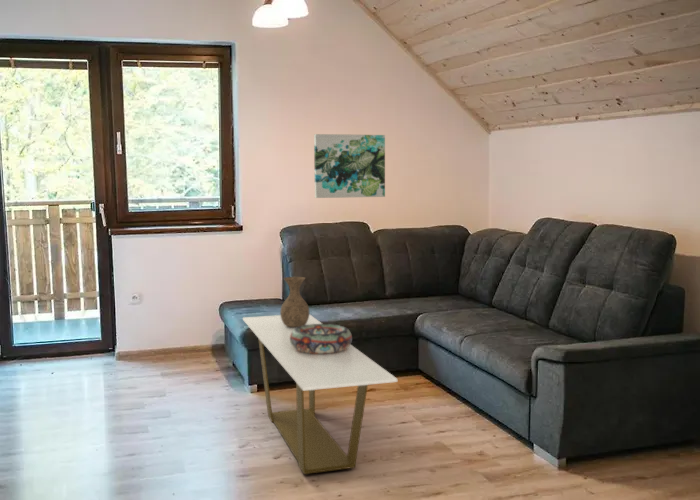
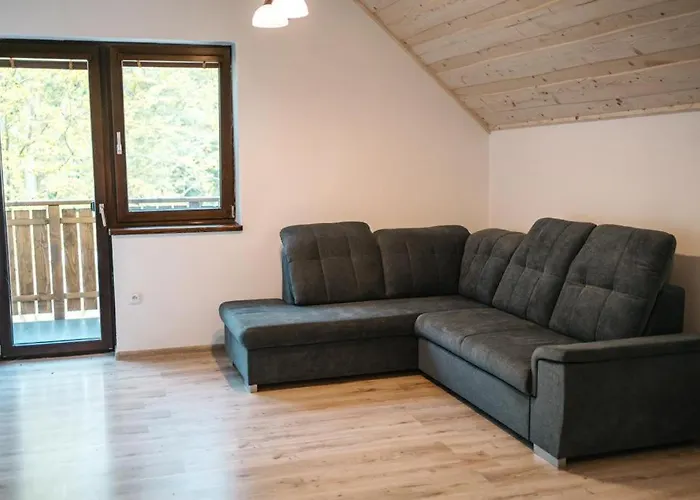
- wall art (350, 166)
- coffee table (305, 390)
- vase (294, 301)
- decorative bowl (321, 338)
